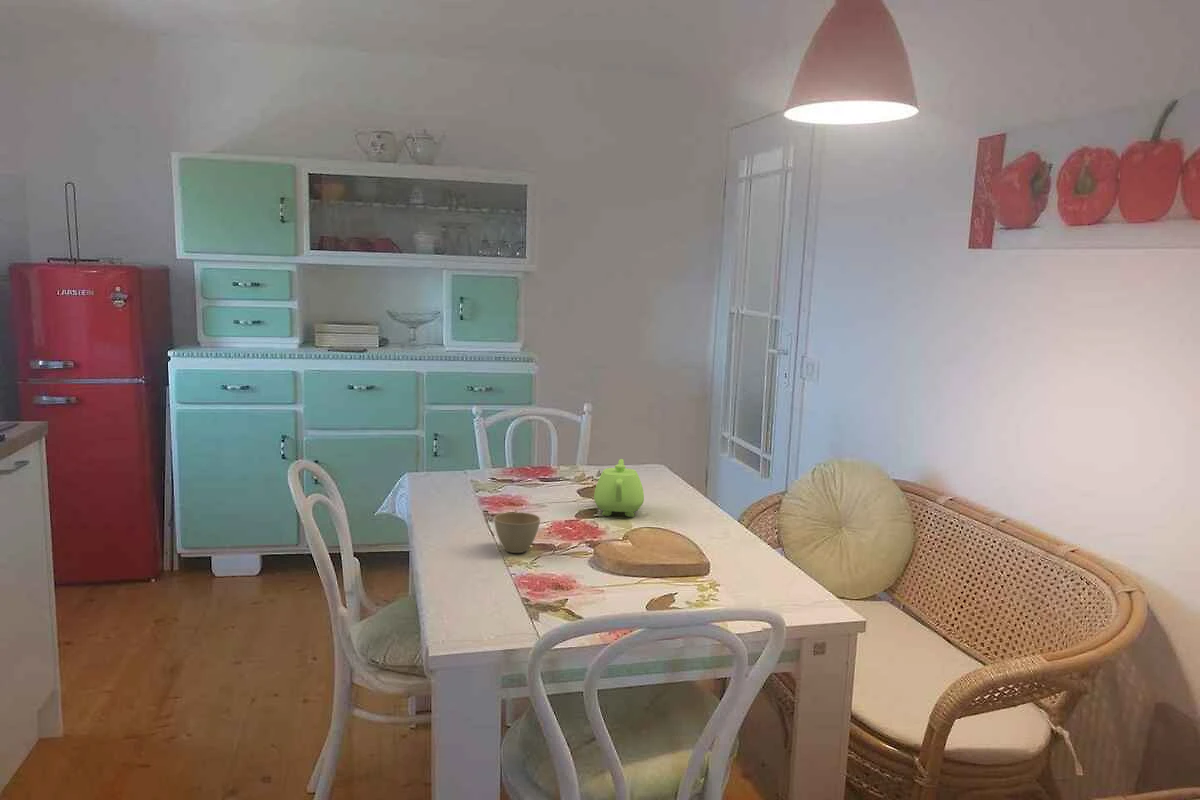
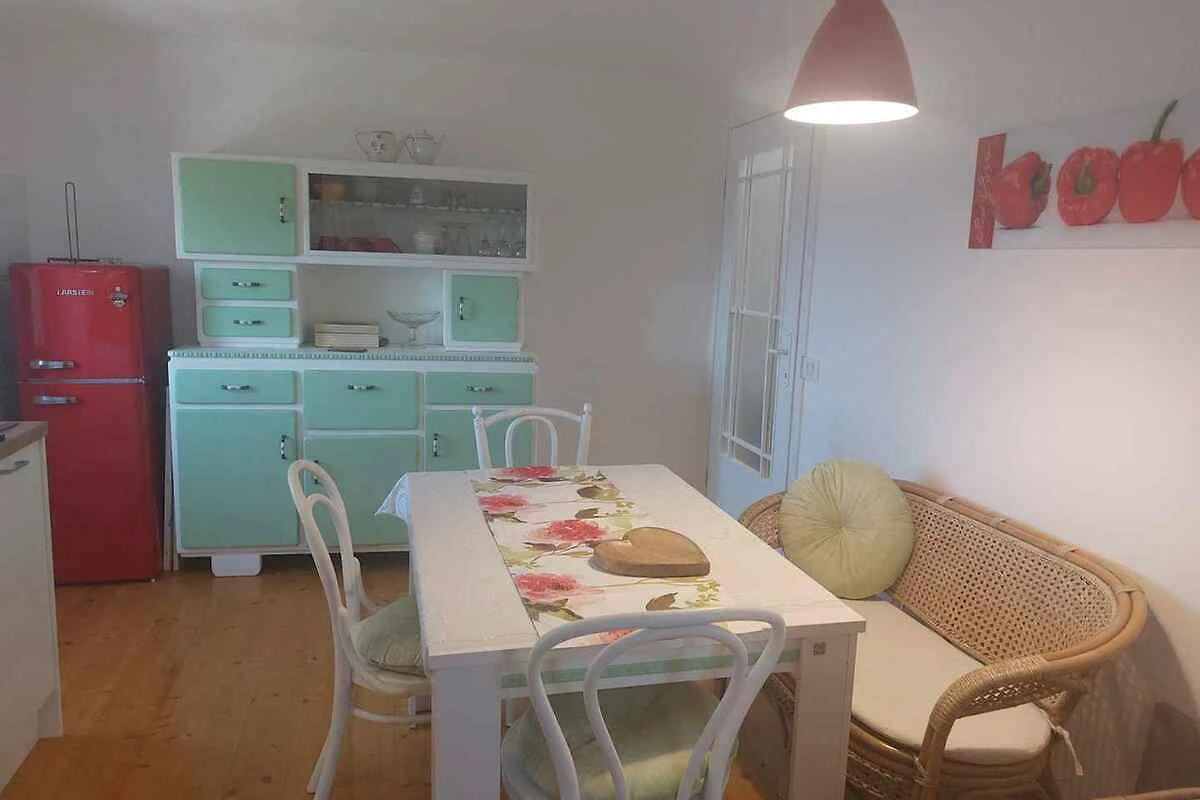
- teapot (619, 487)
- flower pot (516, 533)
